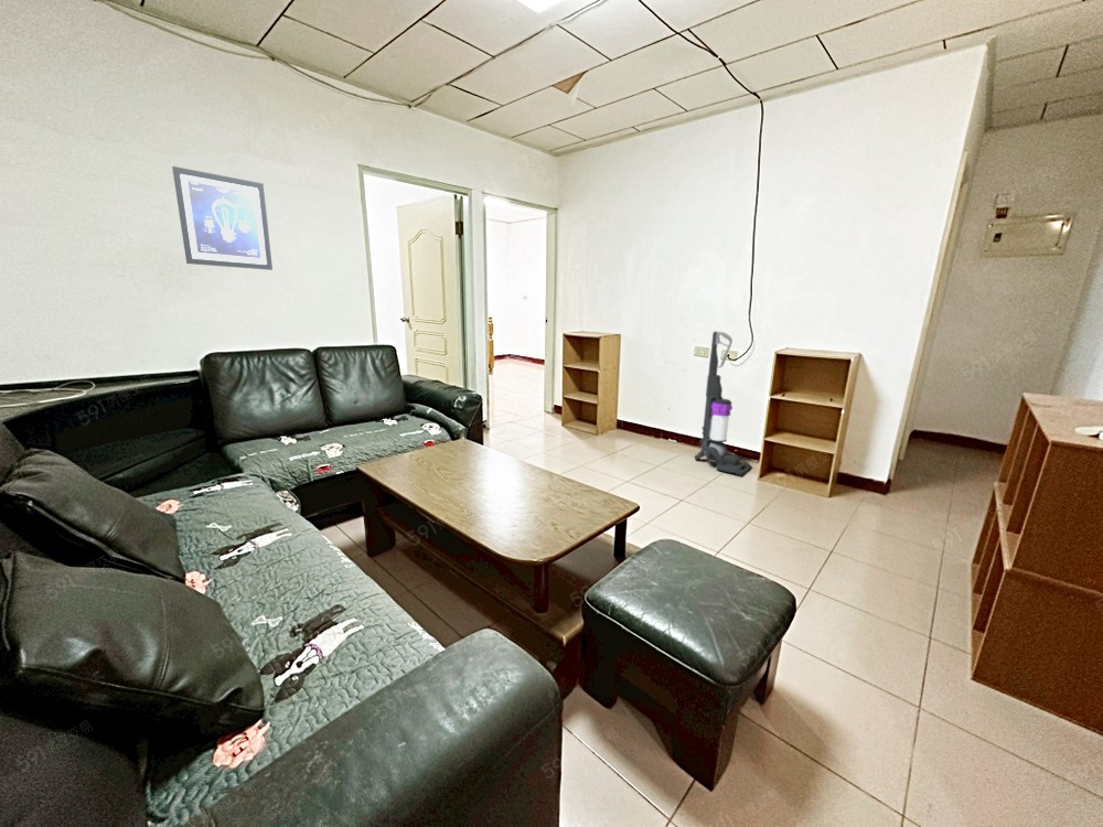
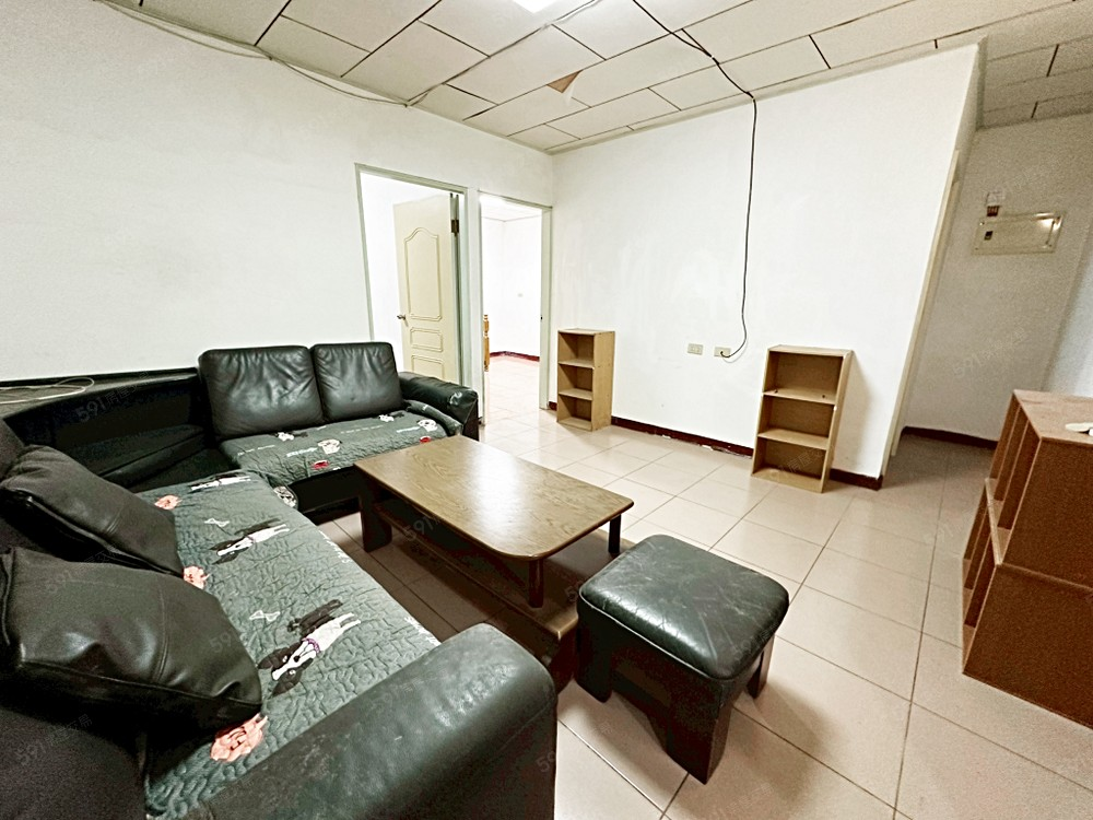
- wall art (226, 222)
- vacuum cleaner (727, 401)
